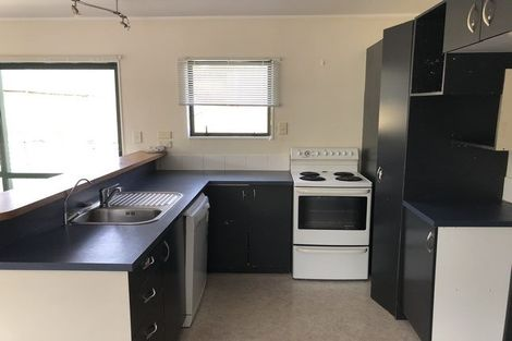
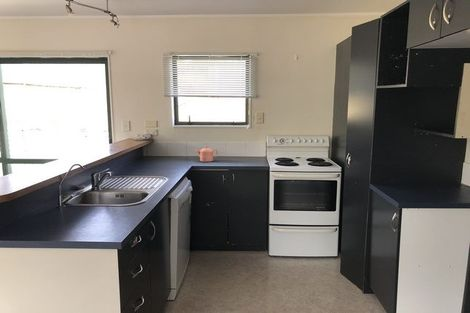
+ teapot (206, 153)
